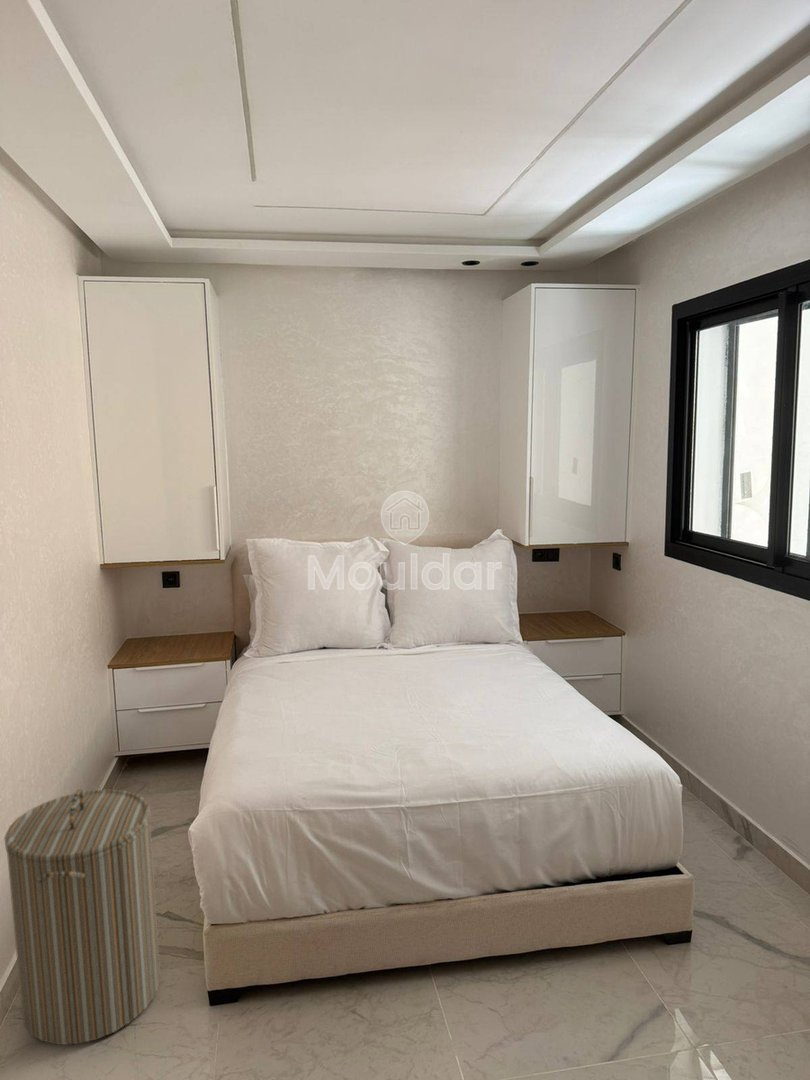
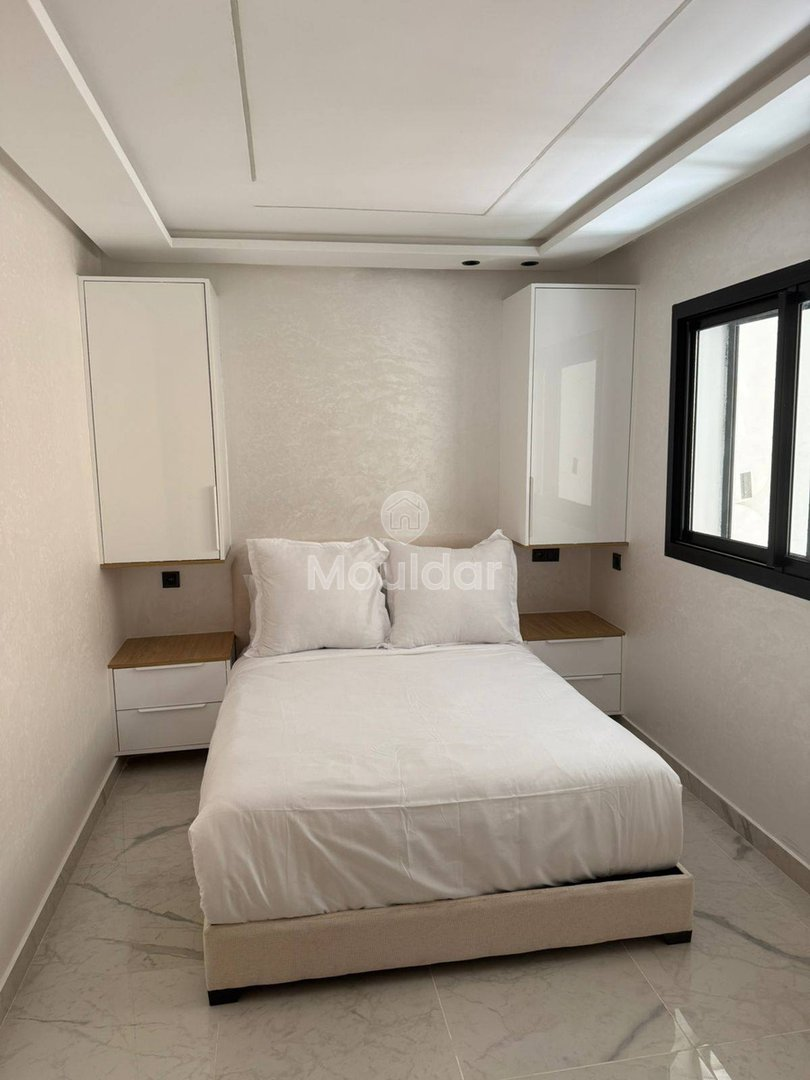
- laundry hamper (85, 894)
